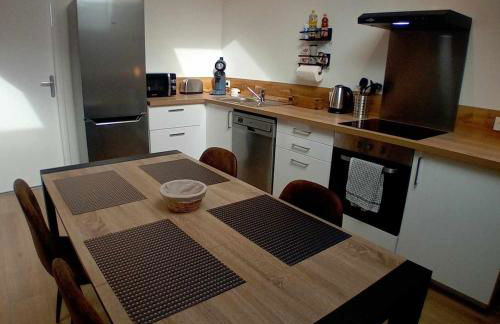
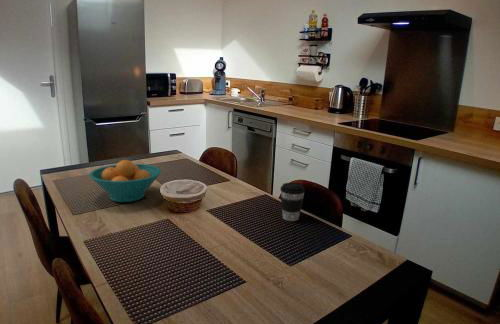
+ coffee cup (291, 202)
+ fruit bowl (126, 178)
